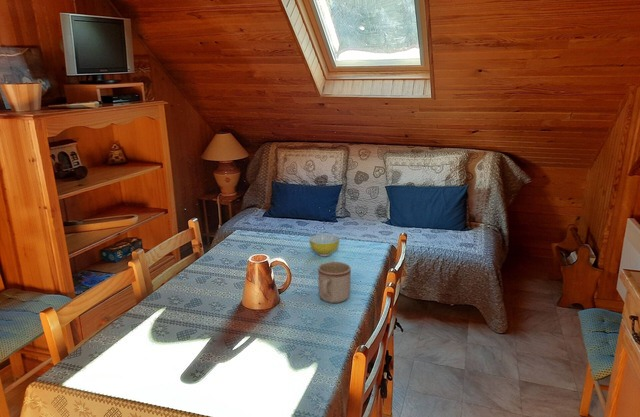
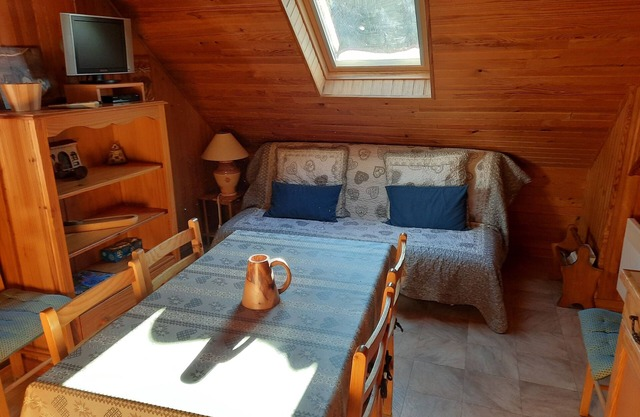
- bowl (324, 246)
- mug (332, 284)
